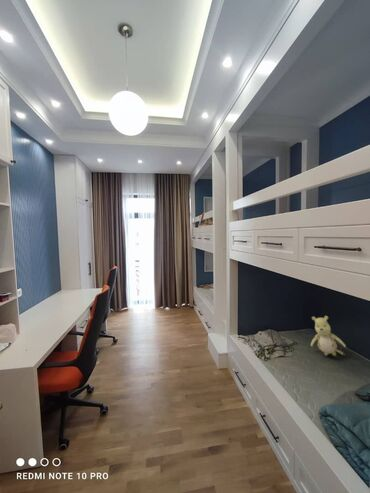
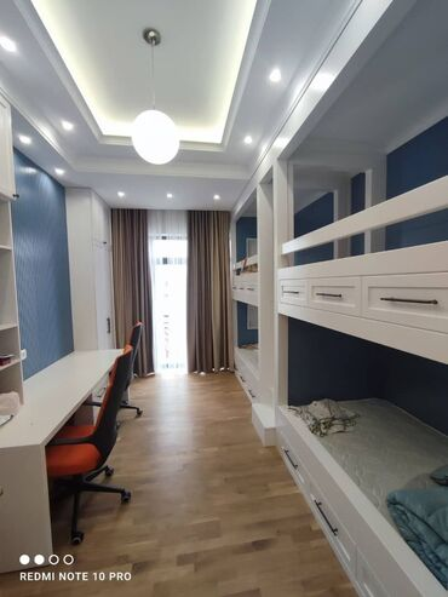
- teddy bear (327, 335)
